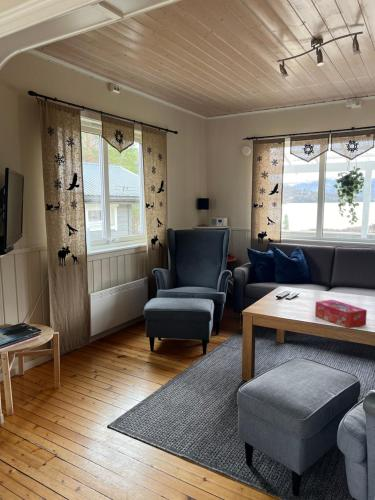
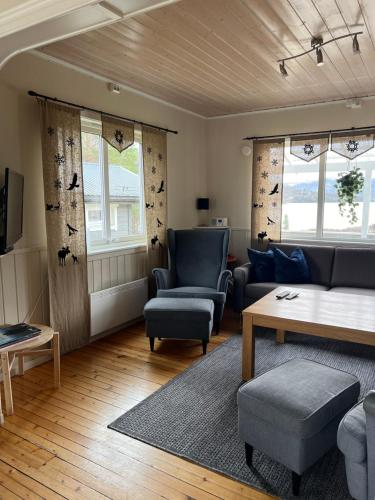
- tissue box (339, 313)
